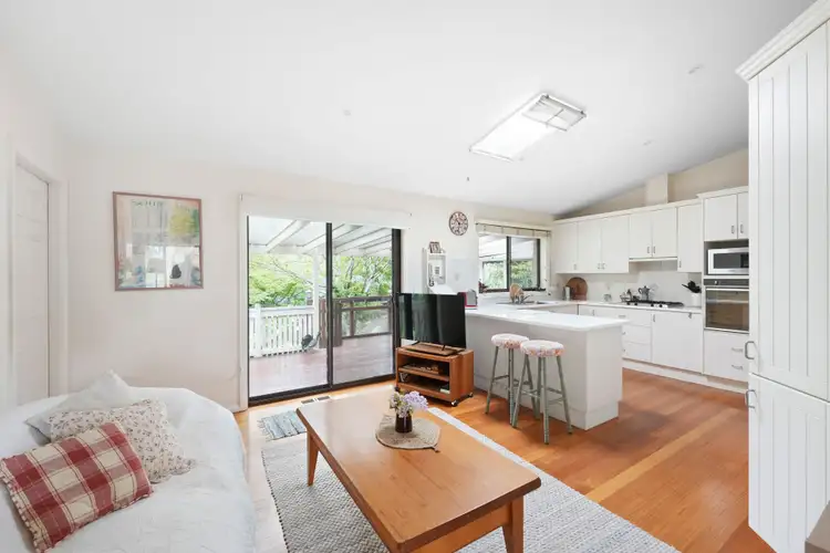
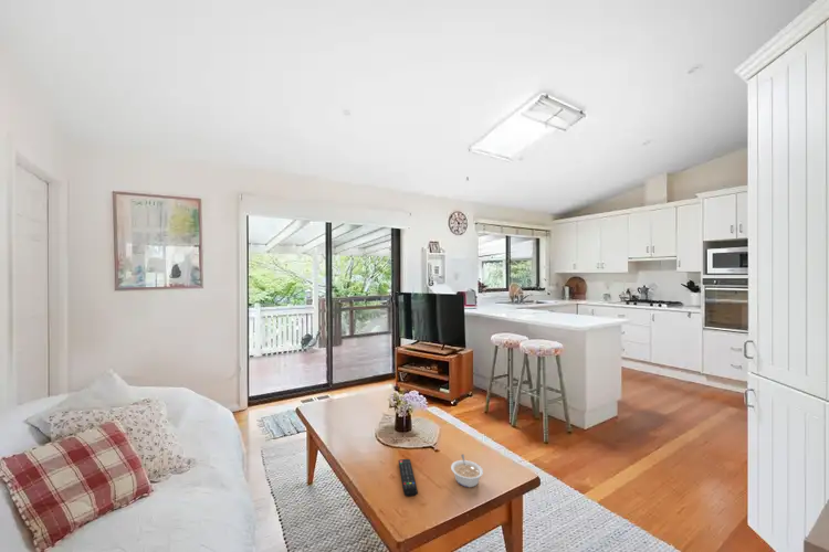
+ remote control (407, 476)
+ legume (465, 473)
